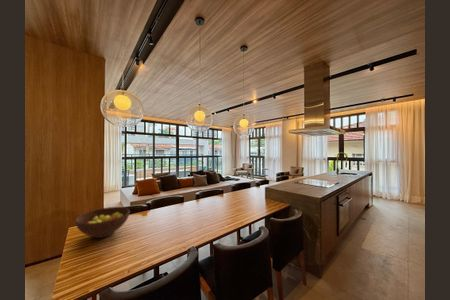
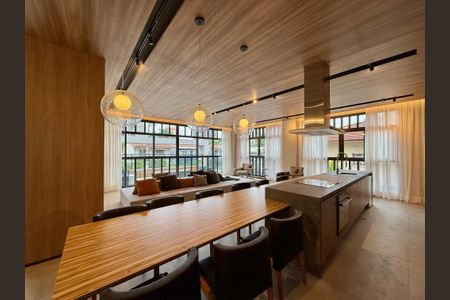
- fruit bowl (104, 224)
